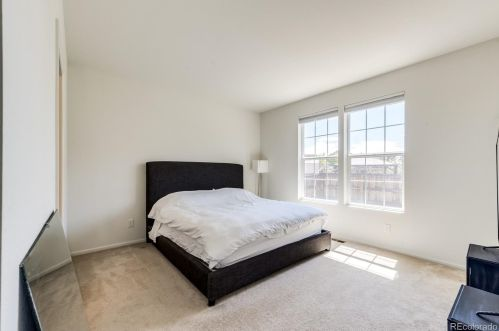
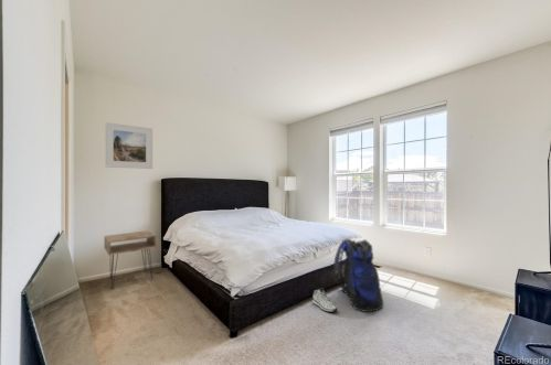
+ sneaker (324, 298)
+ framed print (129, 147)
+ nightstand (128, 251)
+ backpack (357, 269)
